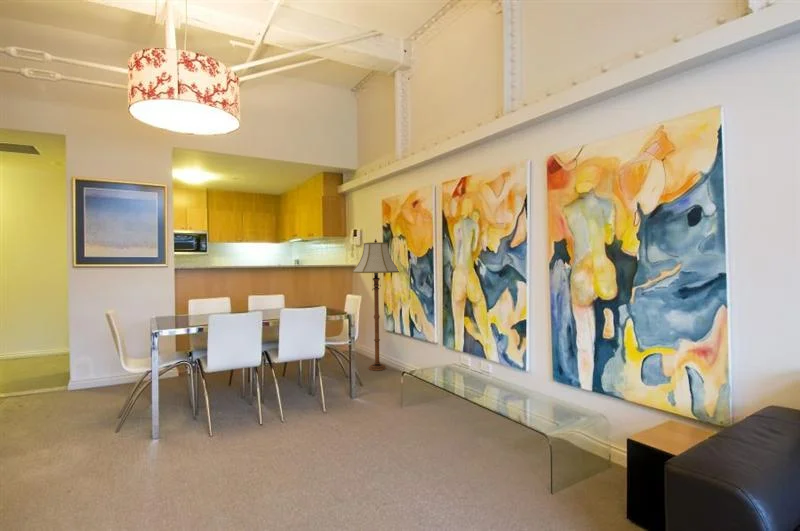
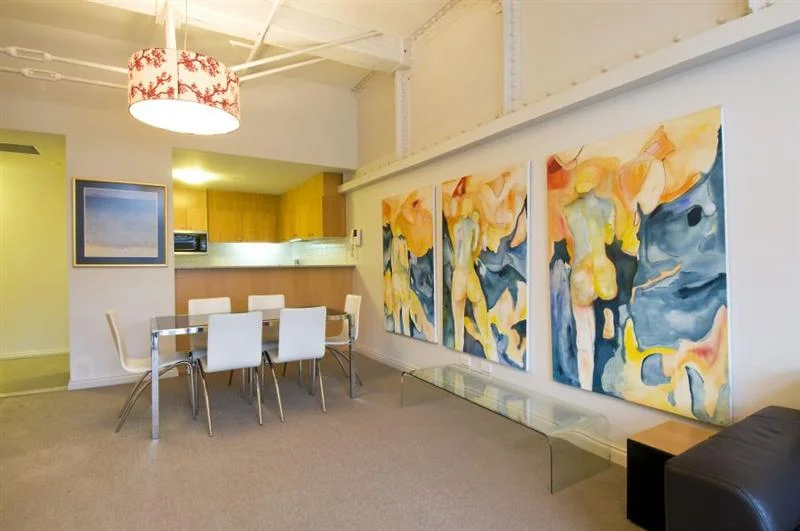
- floor lamp (376, 303)
